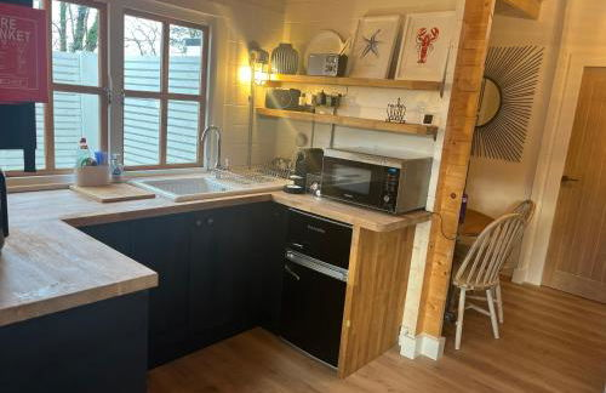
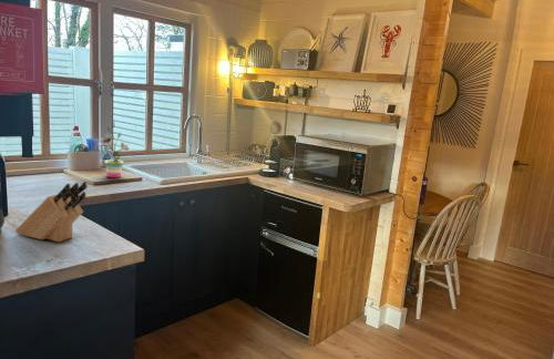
+ knife block (53, 207)
+ potted plant (114, 150)
